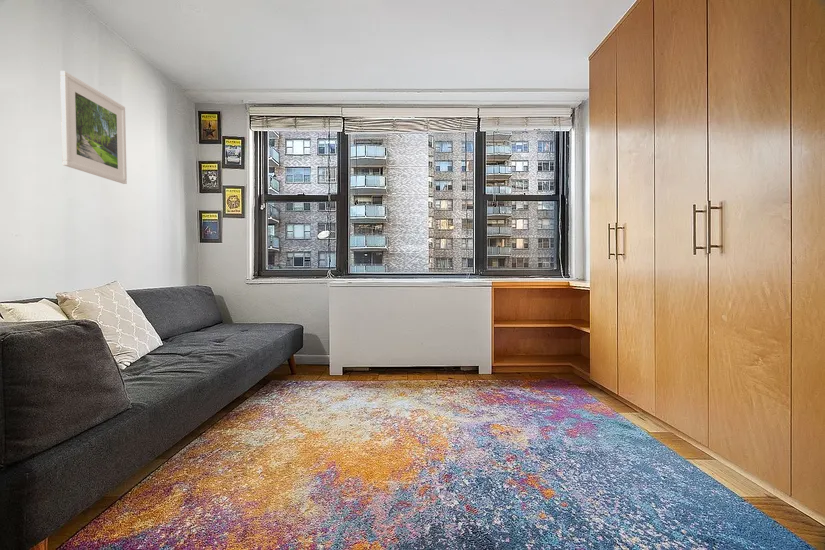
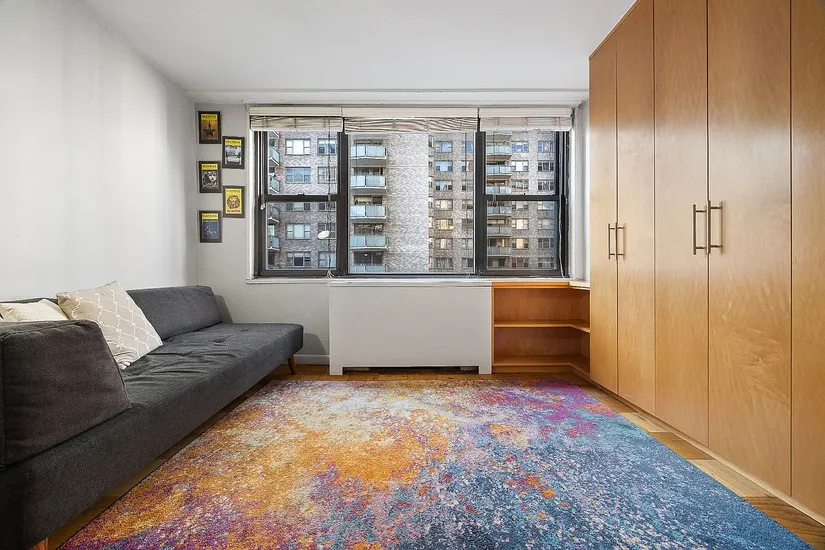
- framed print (96, 133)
